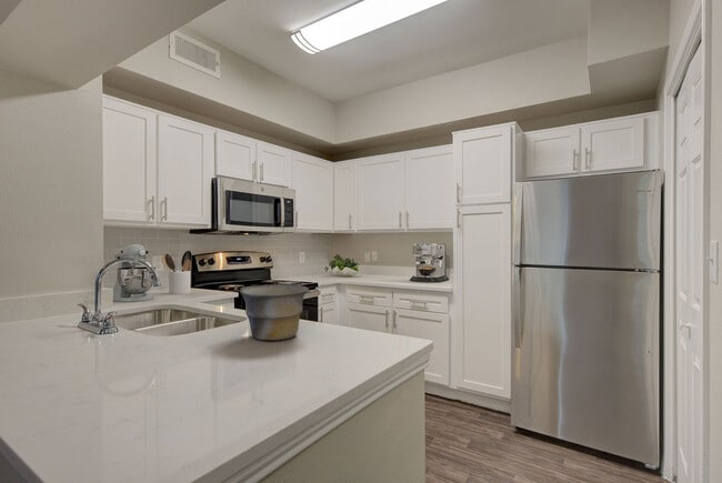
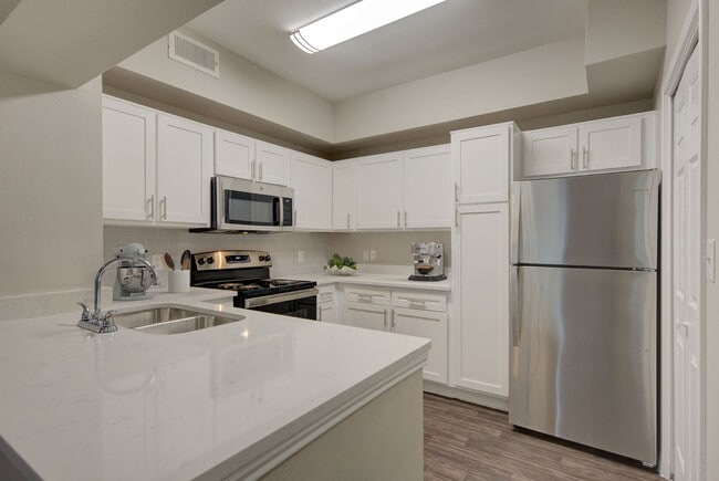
- bowl (274, 312)
